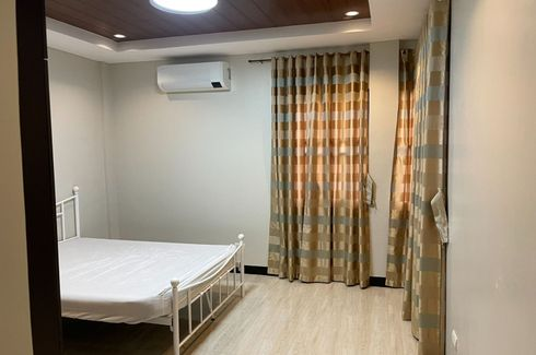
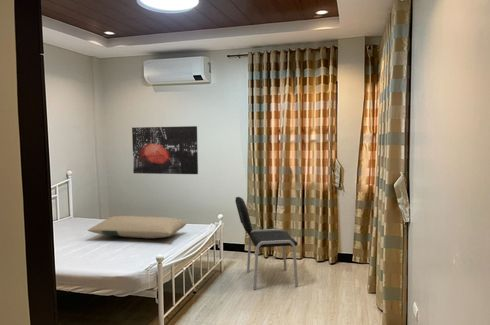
+ chair (265, 238)
+ pillow (138, 227)
+ wall art (164, 150)
